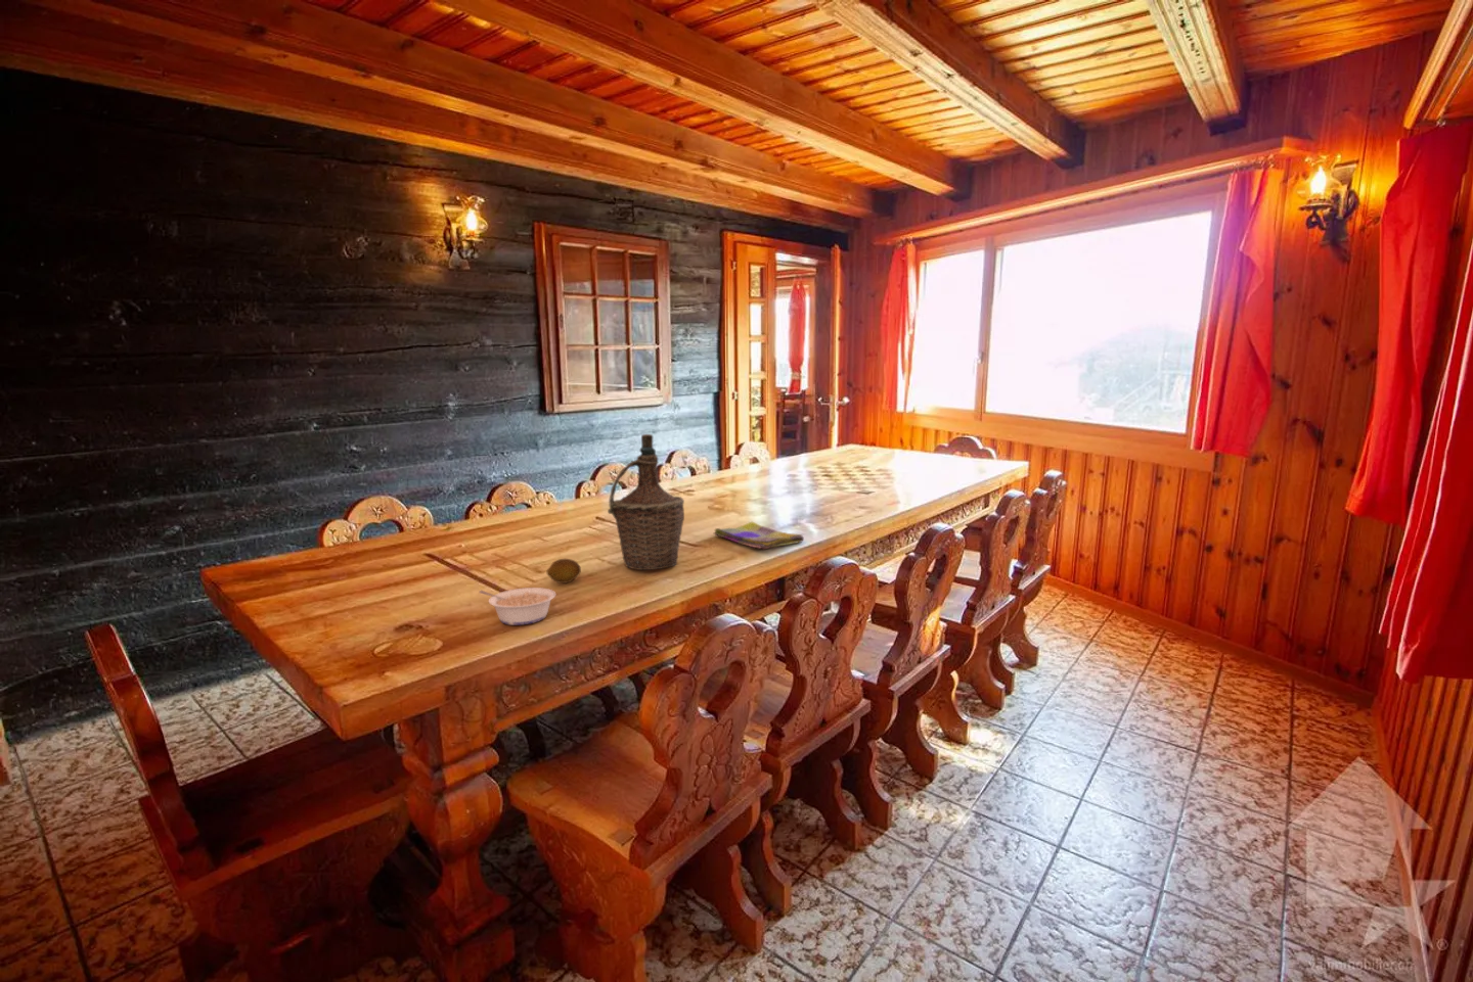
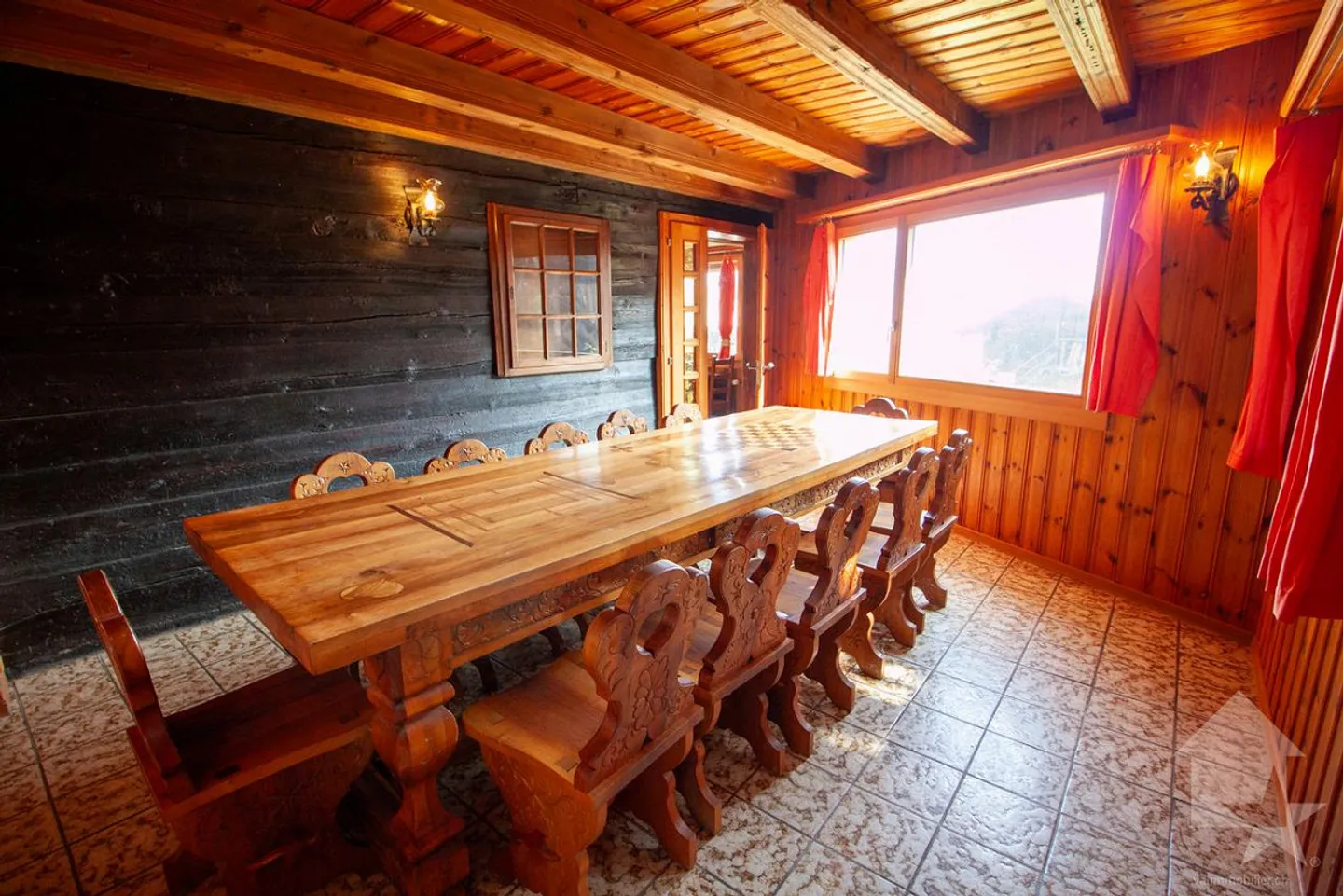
- dish towel (758, 535)
- bottle (647, 500)
- fruit (564, 570)
- legume (520, 605)
